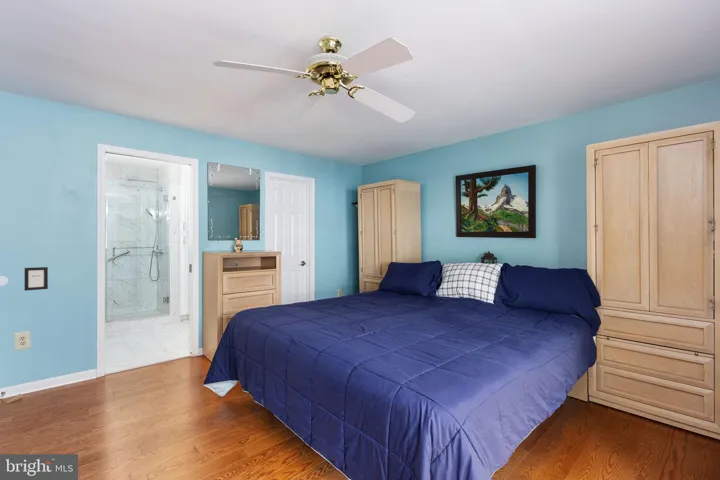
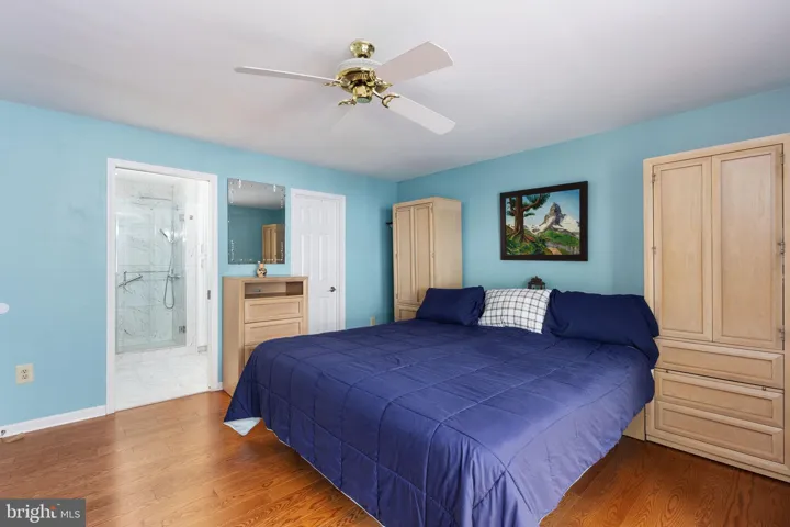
- picture frame (36, 278)
